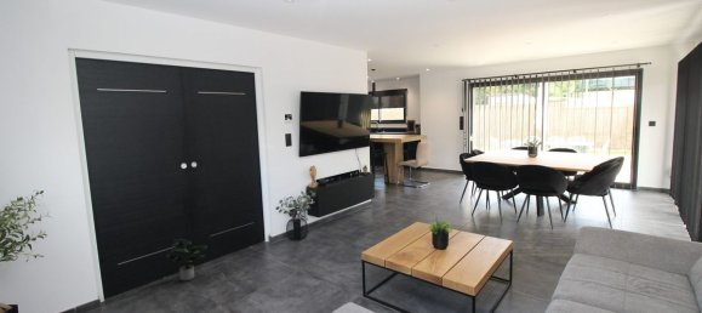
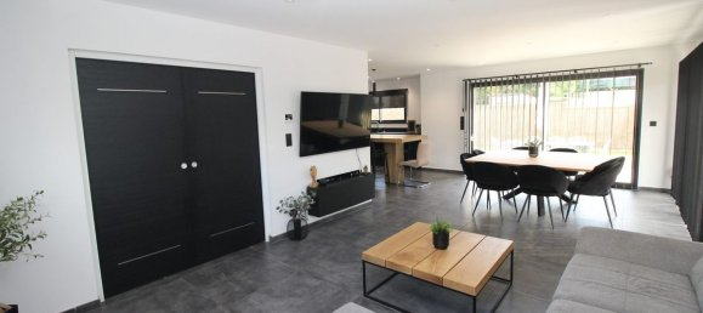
- potted plant (188, 258)
